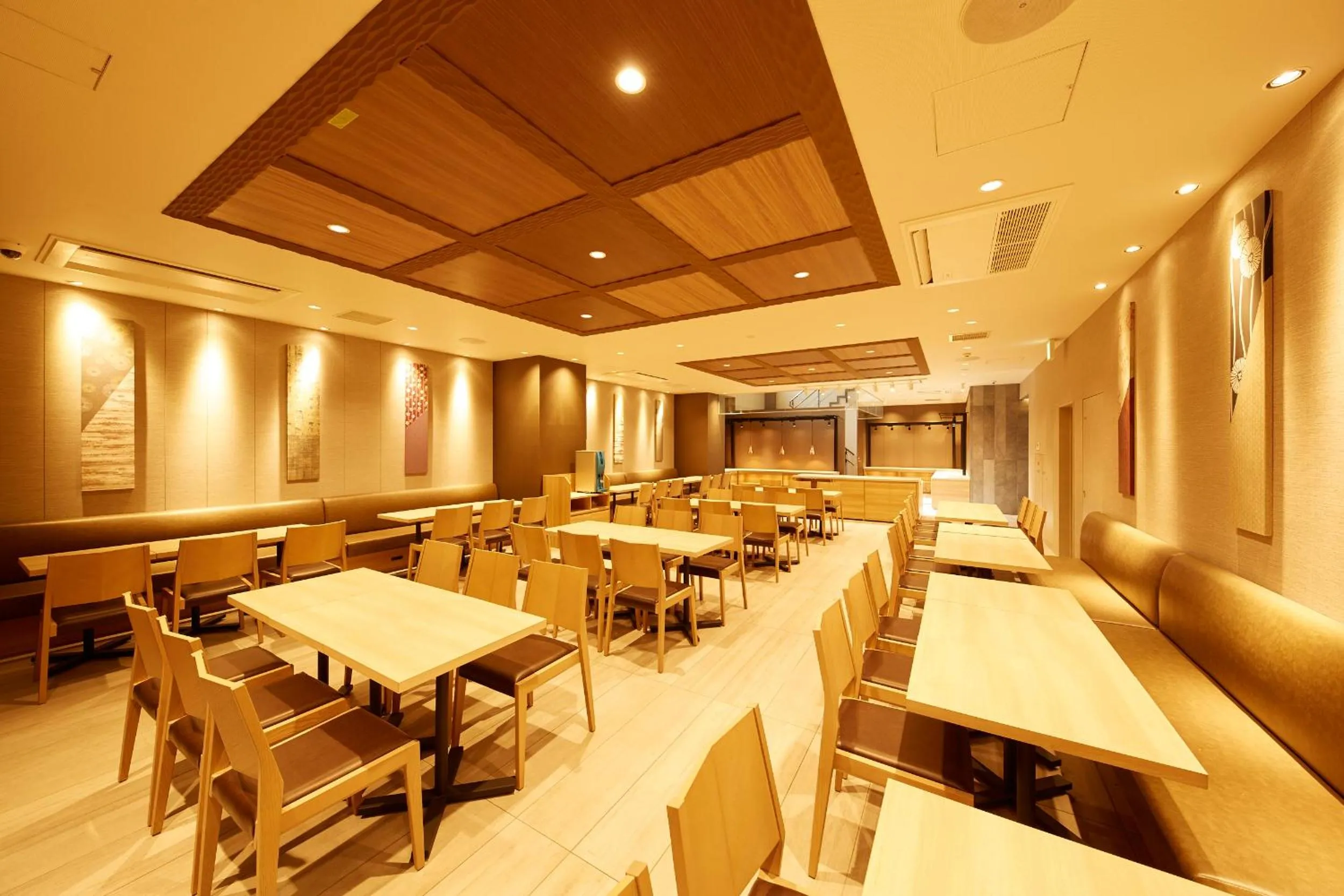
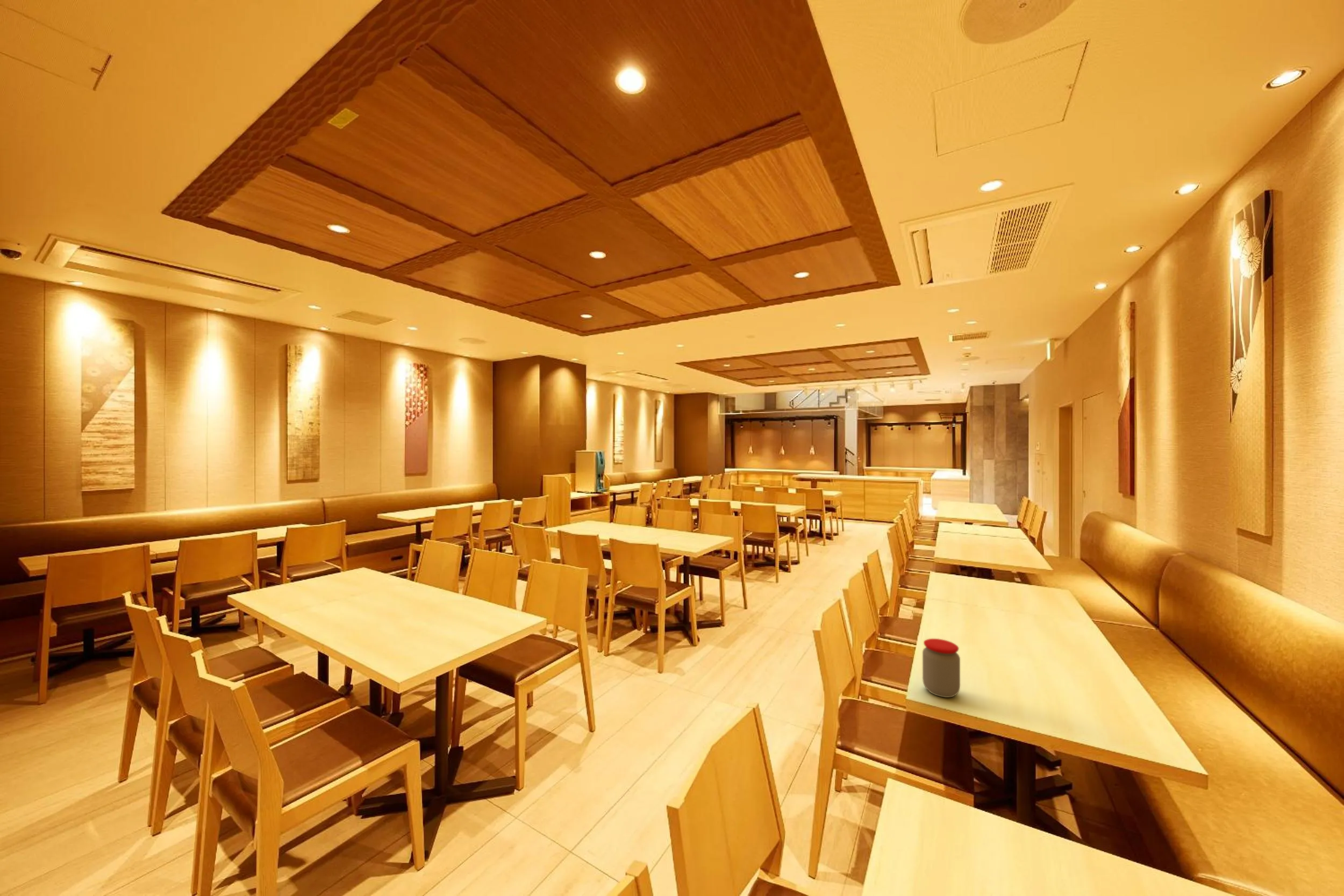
+ jar (941, 667)
